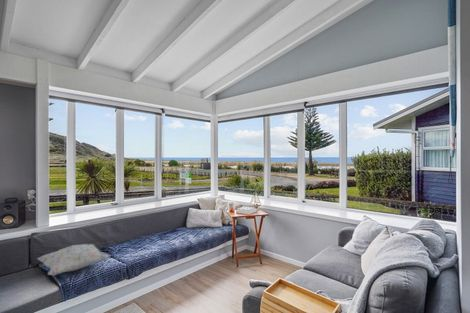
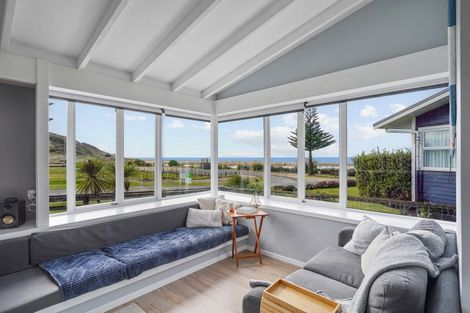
- decorative pillow (74, 257)
